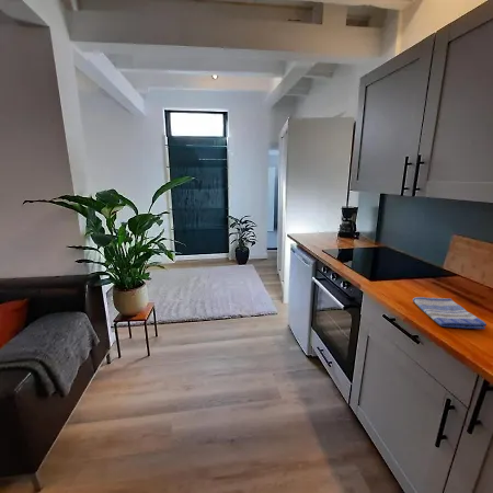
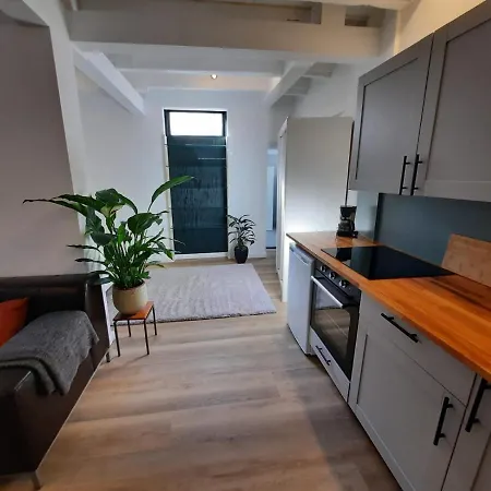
- dish towel (446, 311)
